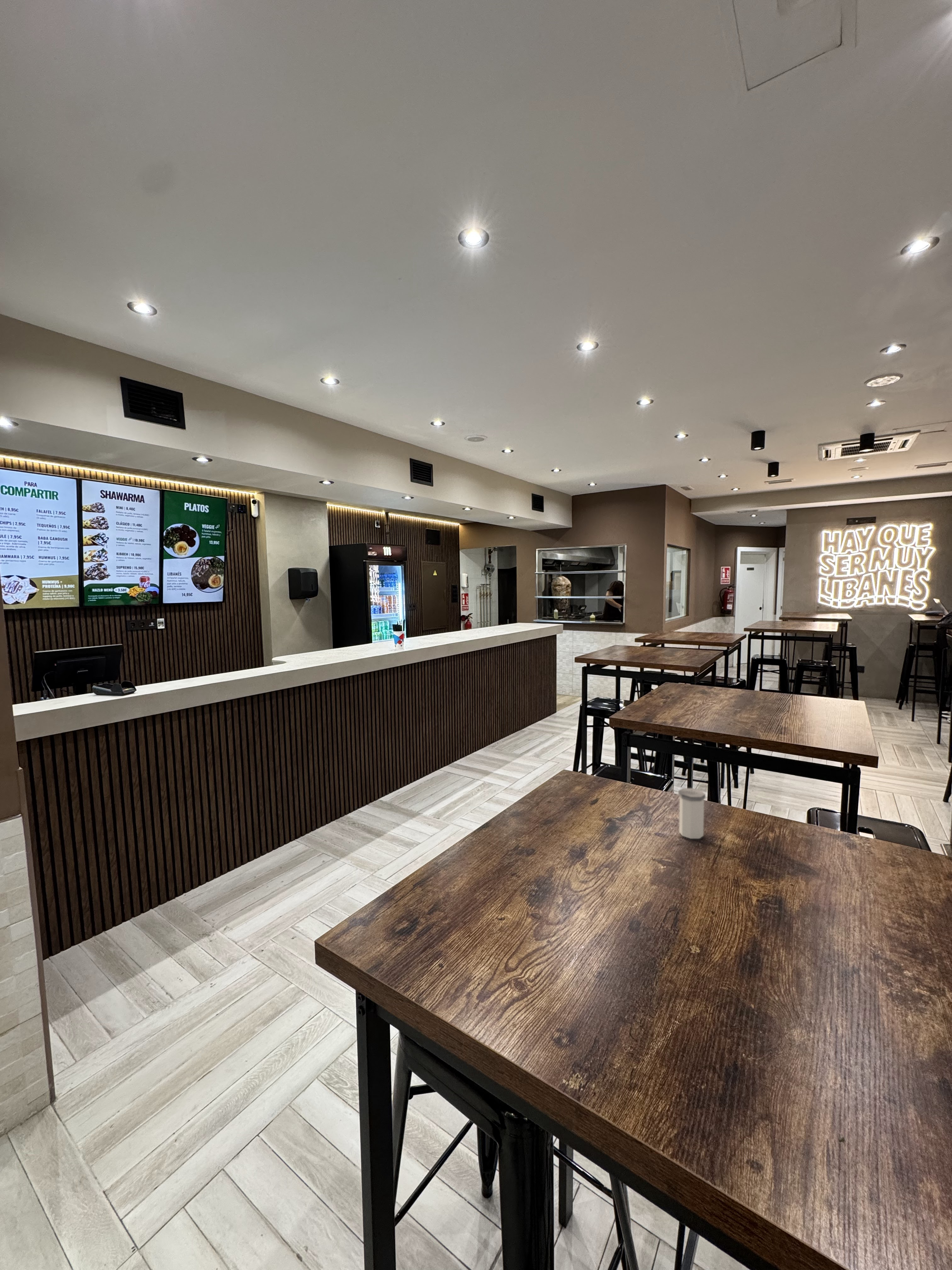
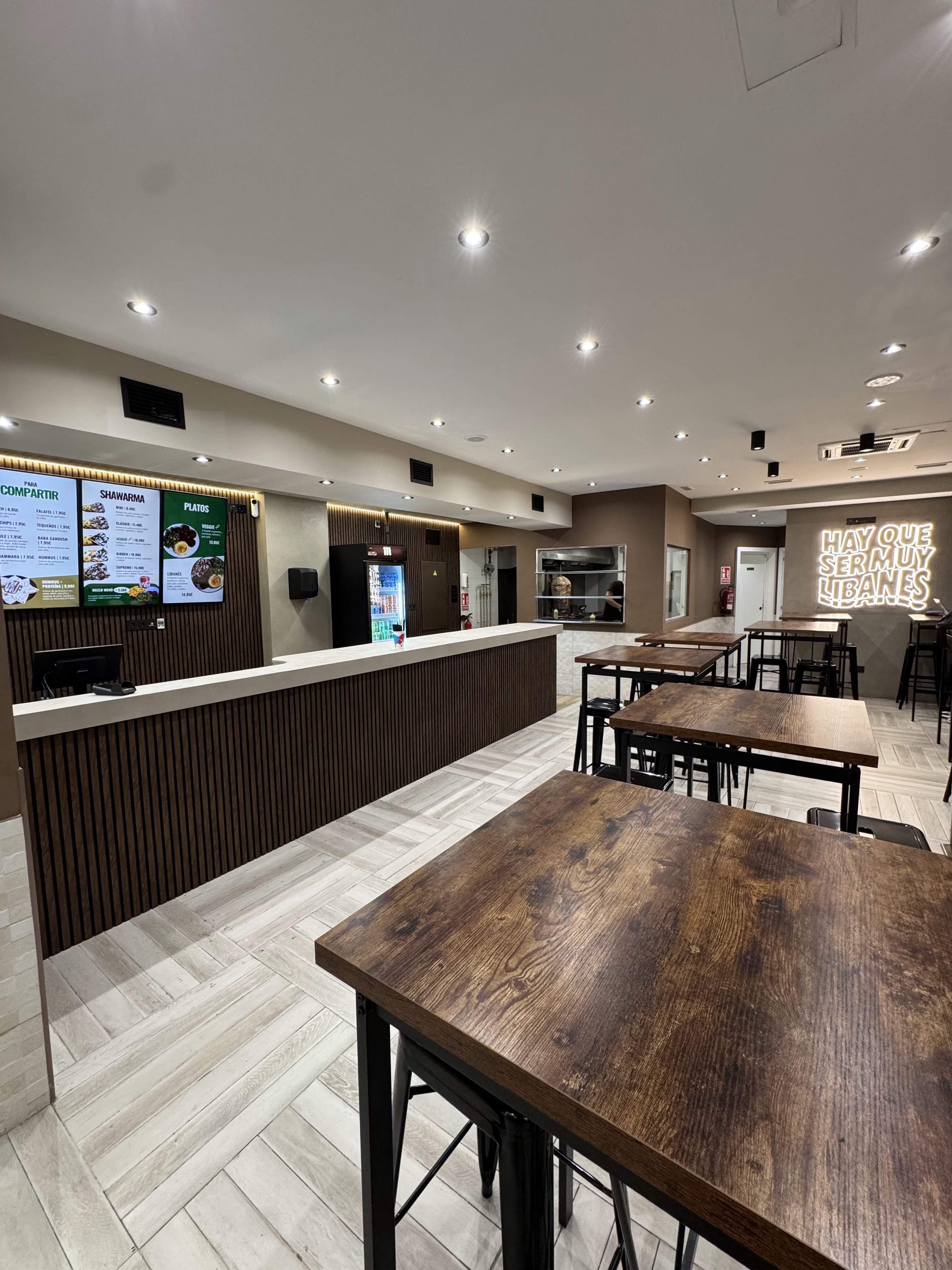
- salt shaker (691, 813)
